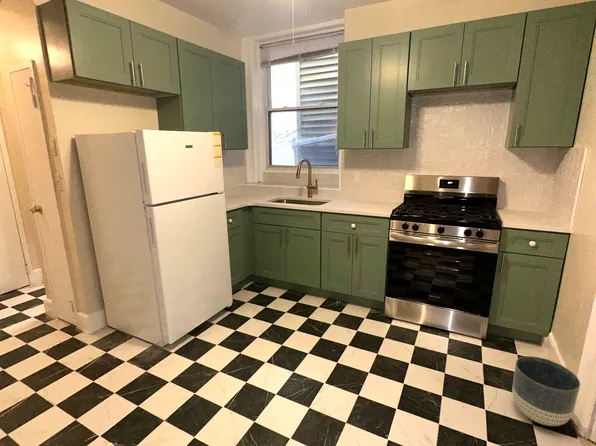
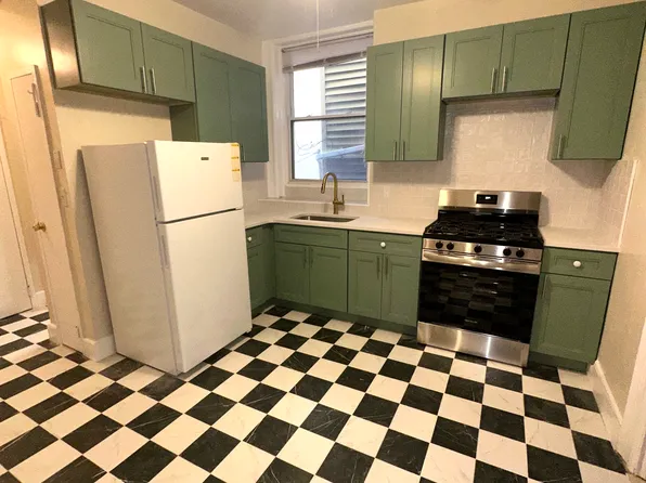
- planter (542, 394)
